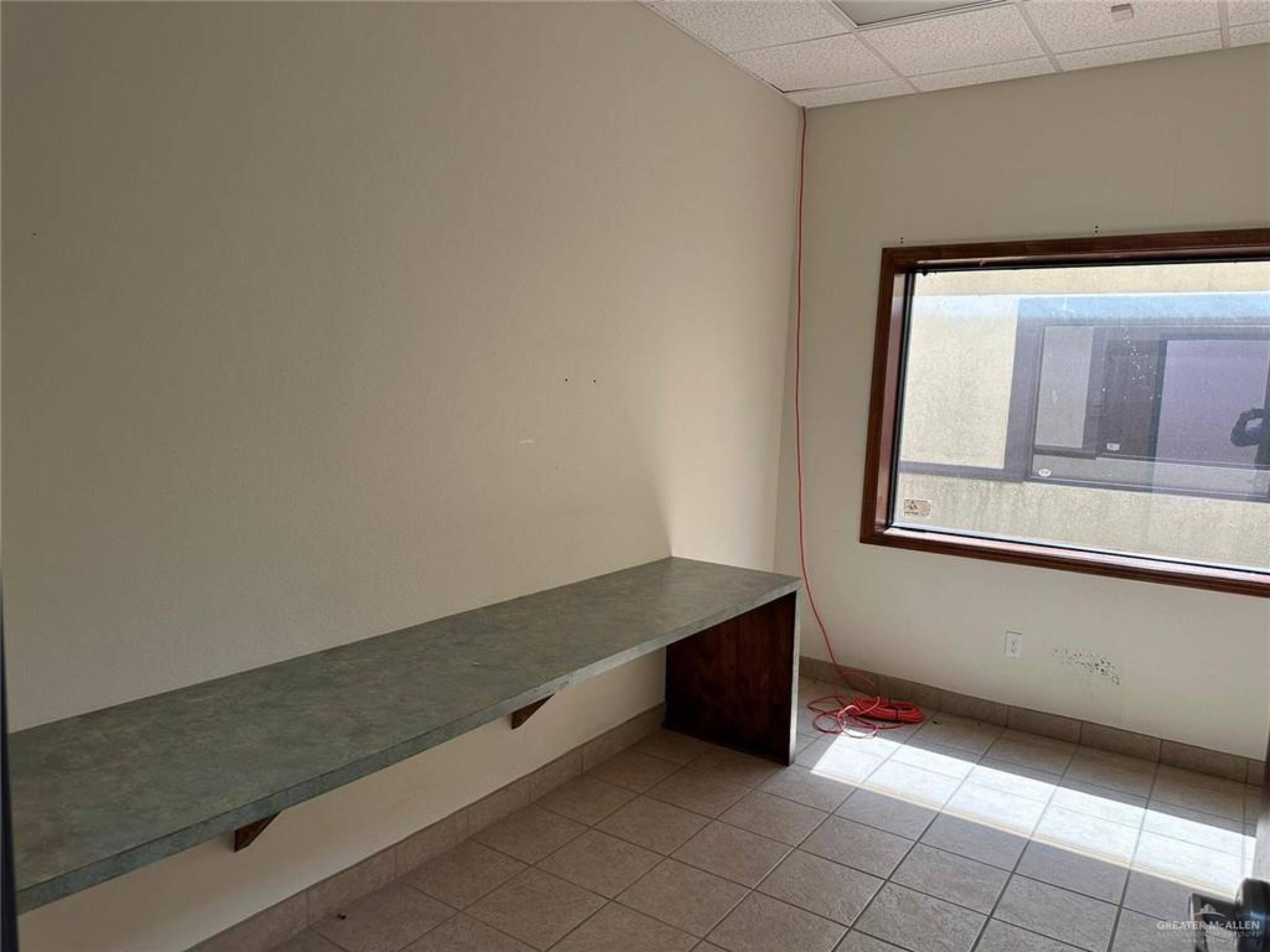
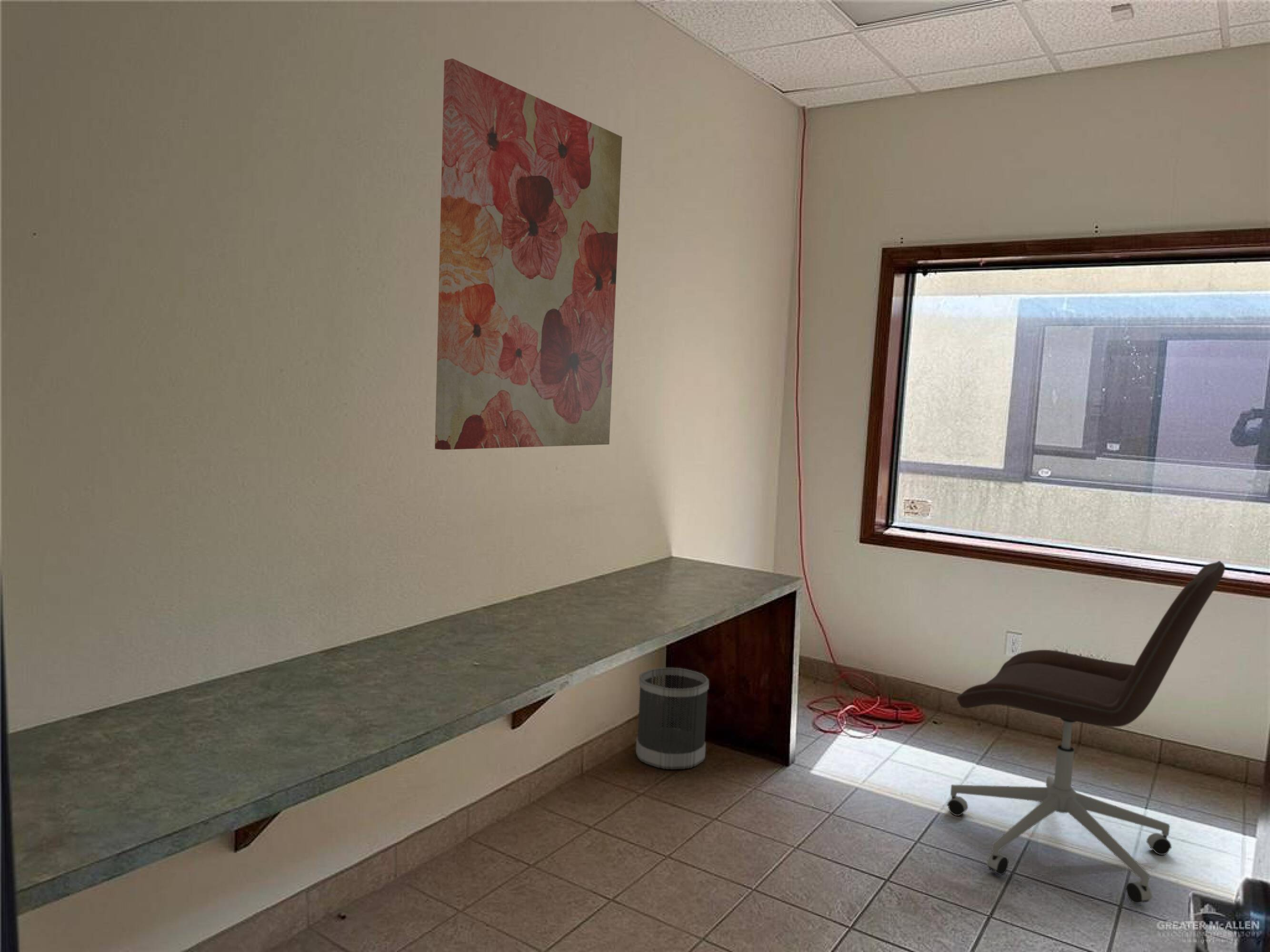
+ wall art (538, 278)
+ wastebasket (672, 716)
+ office chair (1072, 701)
